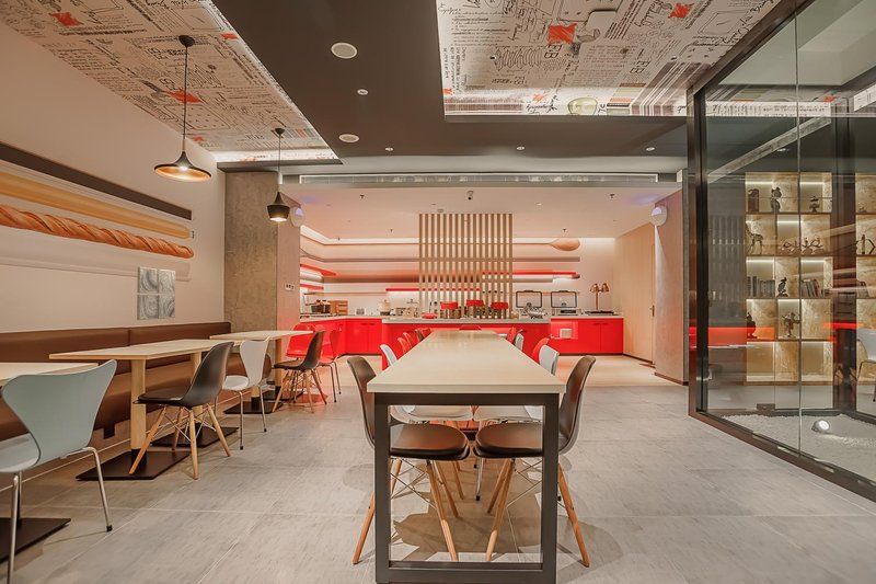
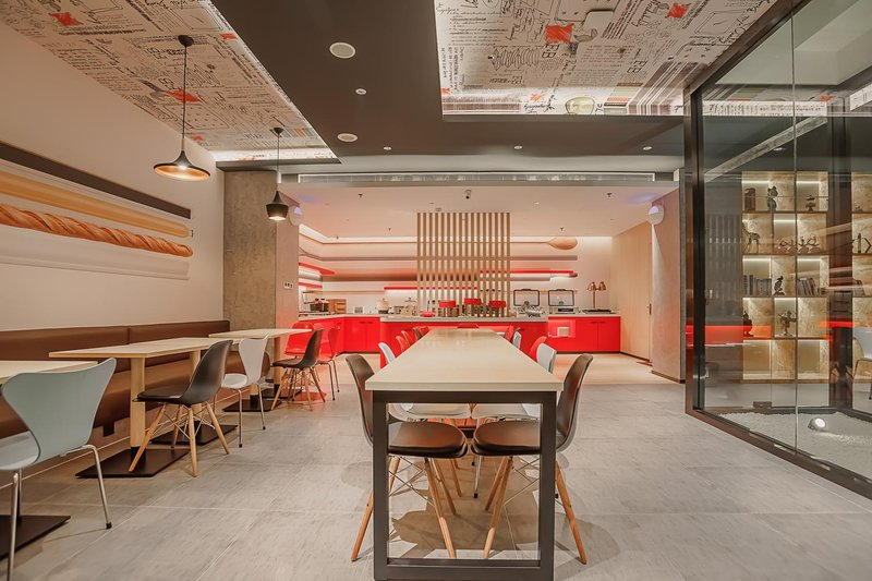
- wall art (157, 293)
